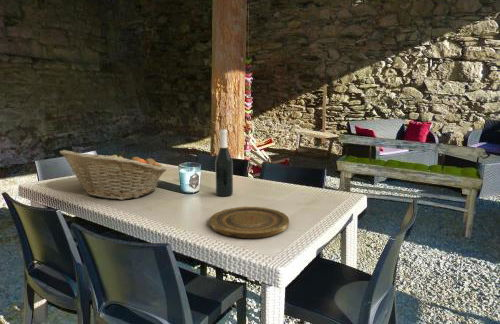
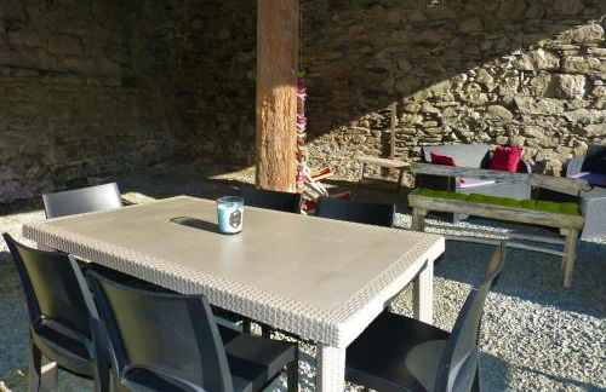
- wine bottle (223, 161)
- plate (249, 220)
- fruit basket (114, 169)
